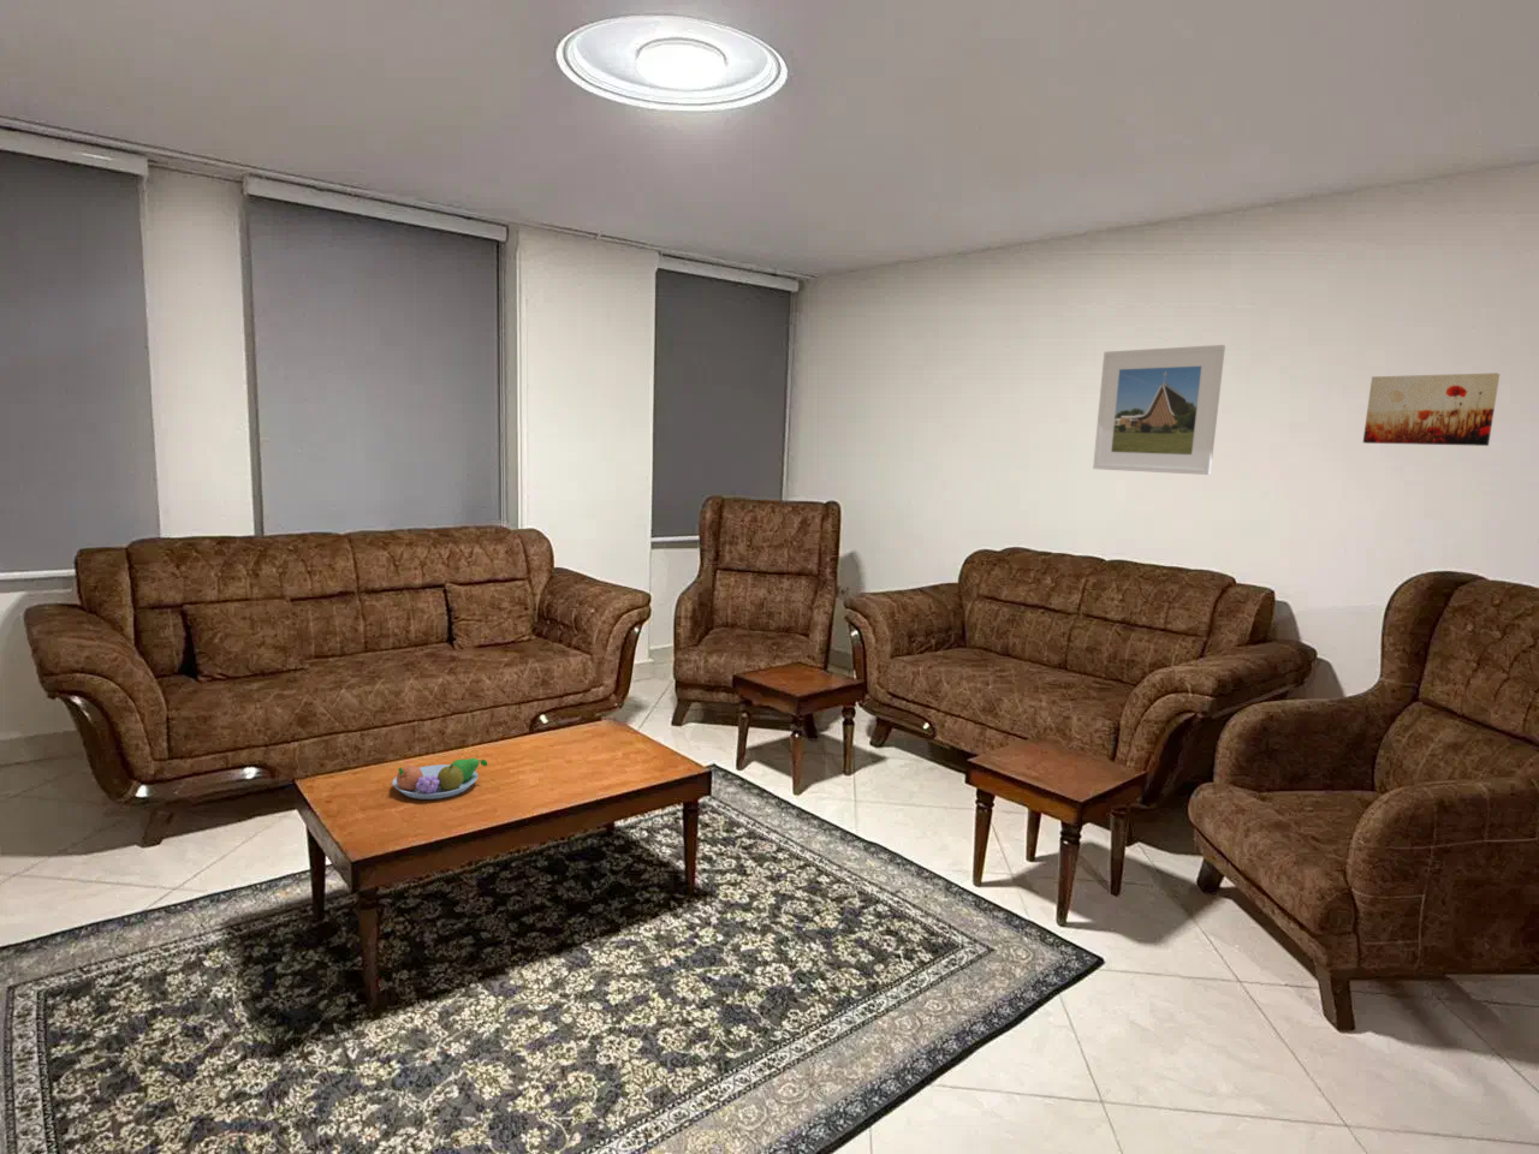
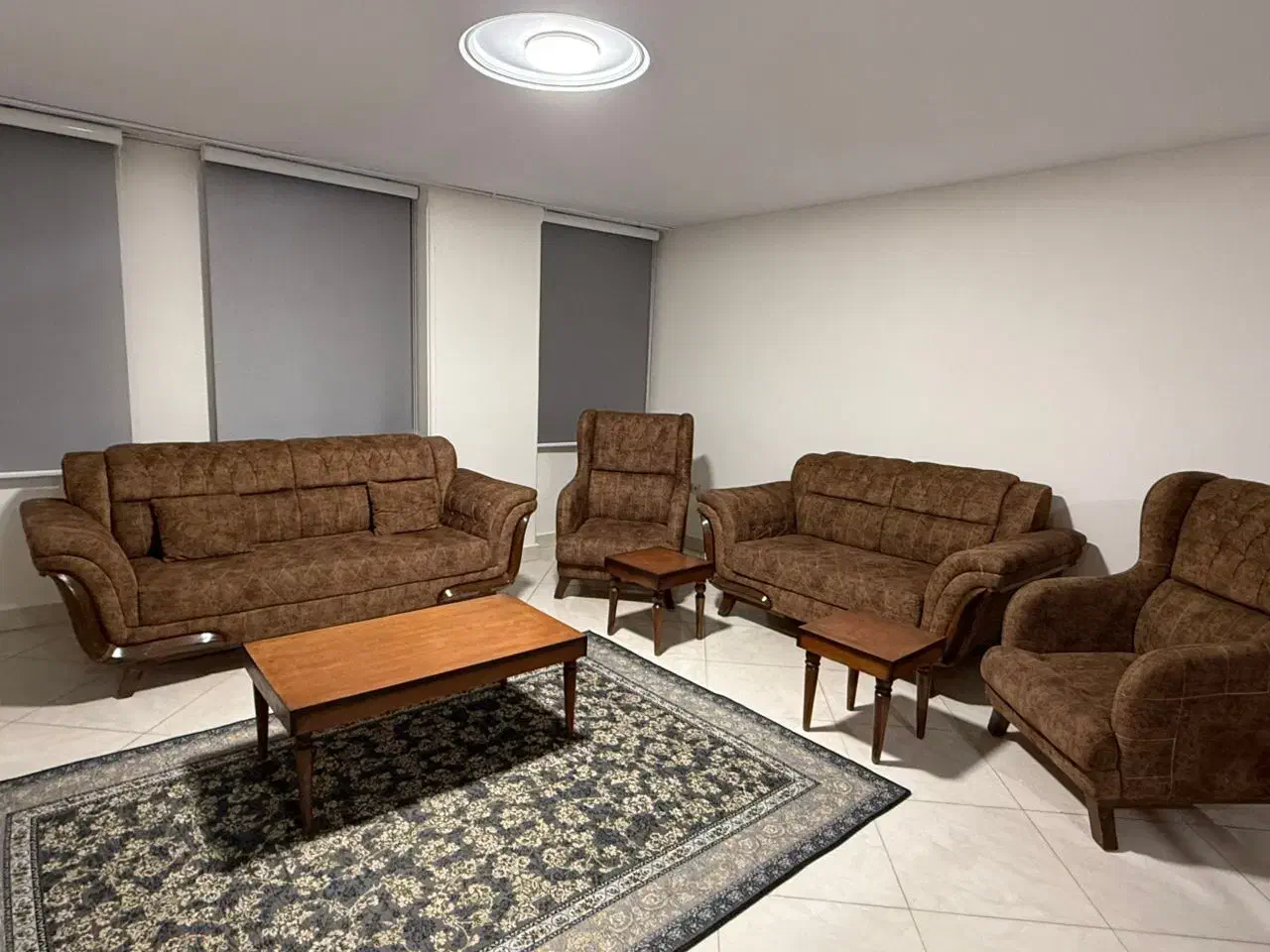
- wall art (1428, 410)
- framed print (1154, 410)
- fruit bowl (439, 771)
